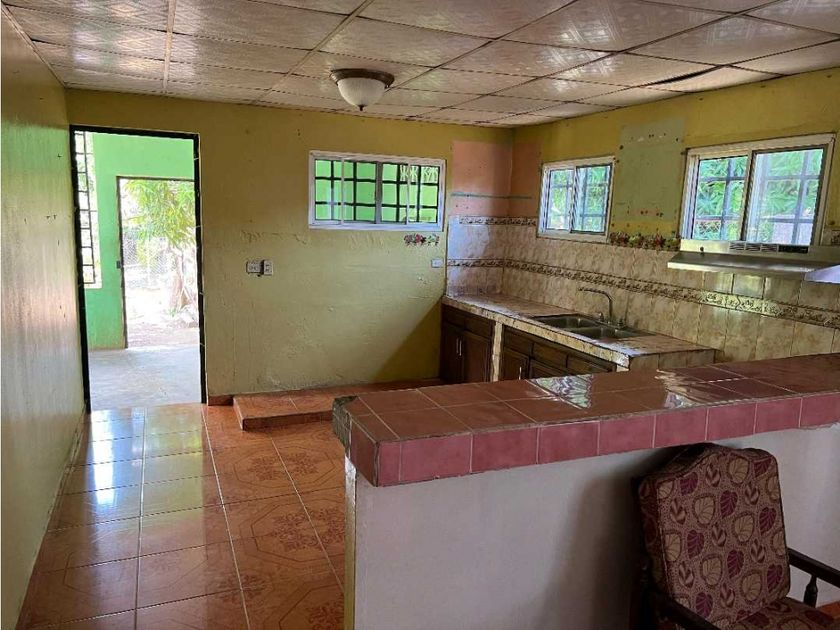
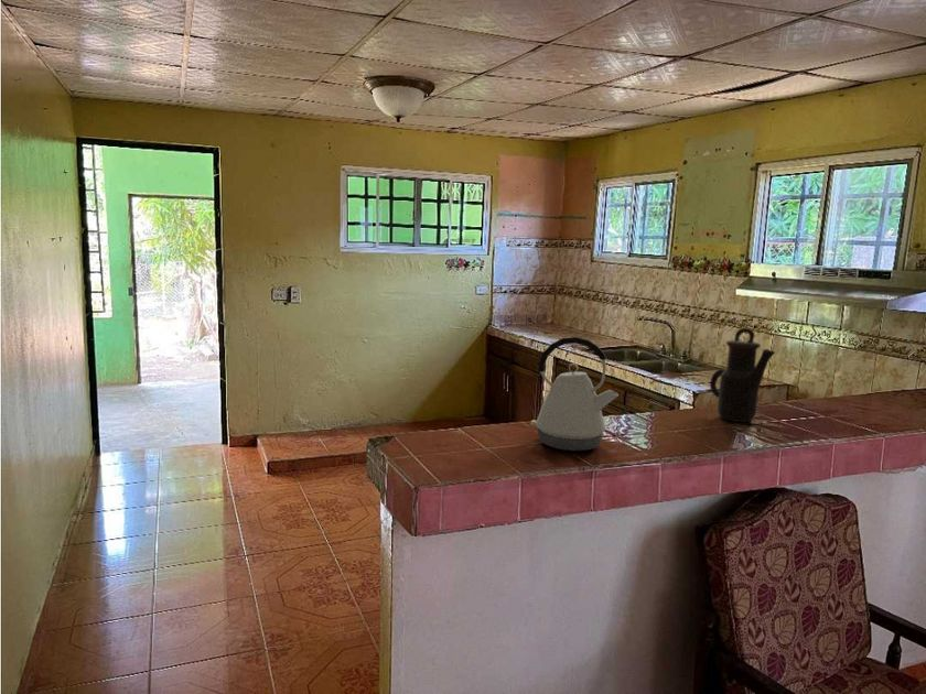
+ kettle (574, 391)
+ teapot (740, 373)
